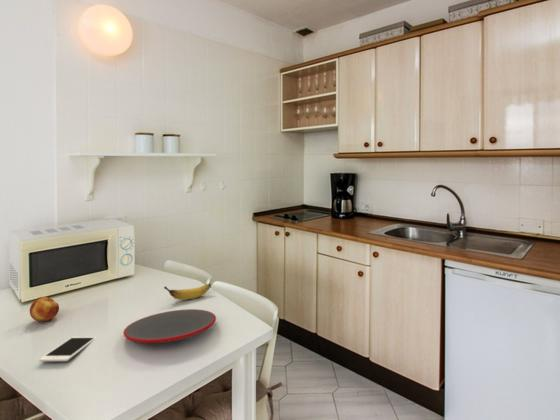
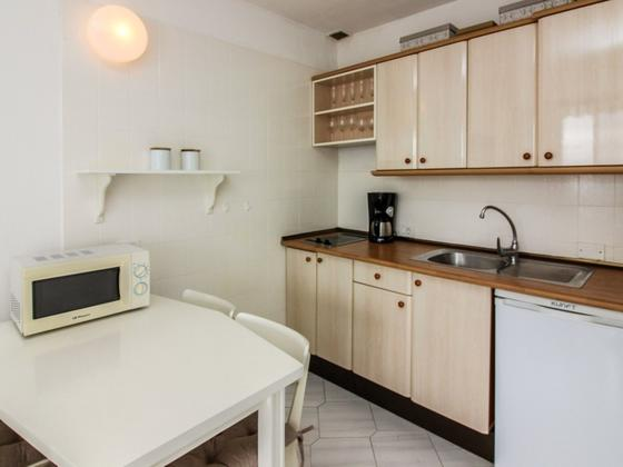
- cell phone (70, 347)
- banana (188, 291)
- plate (171, 326)
- fruit (44, 309)
